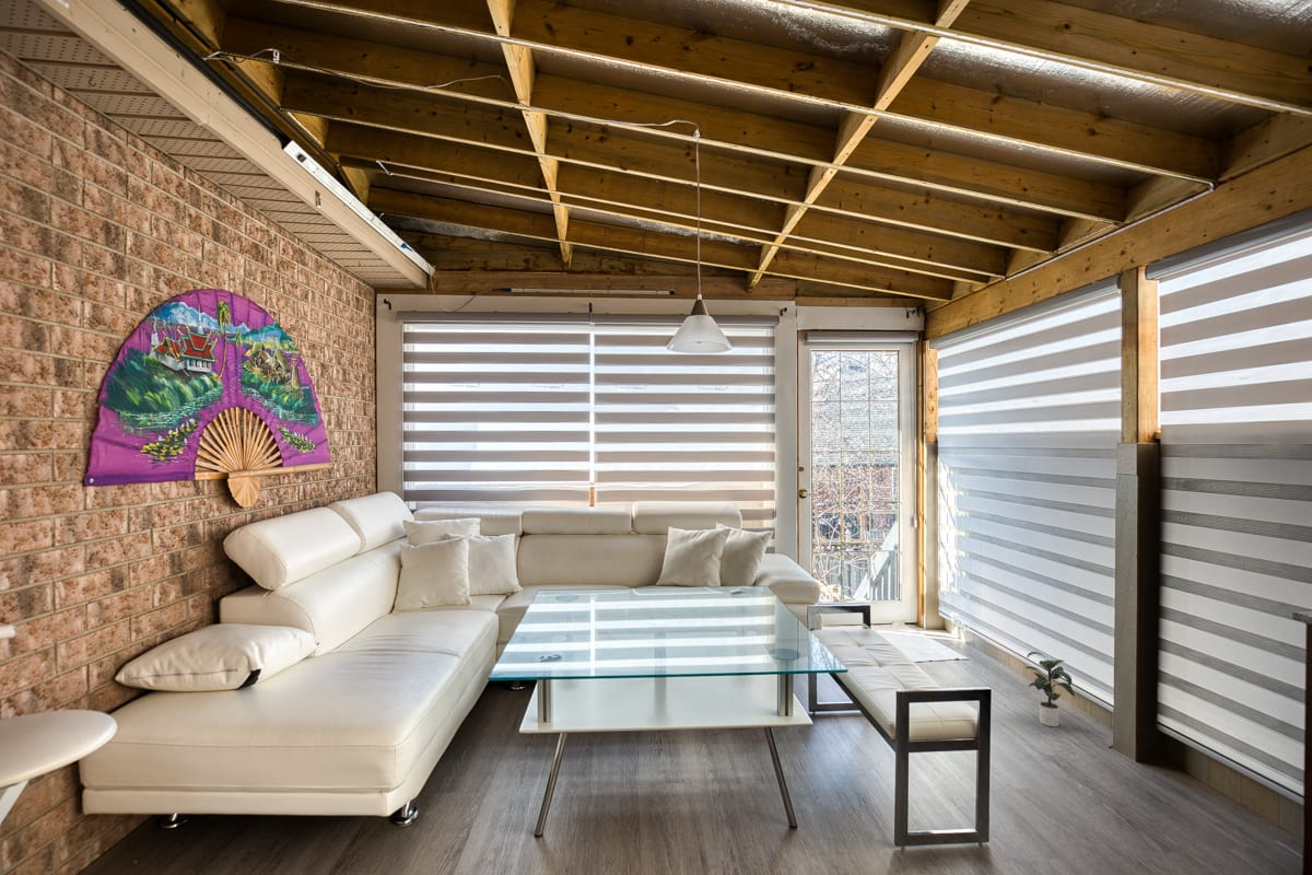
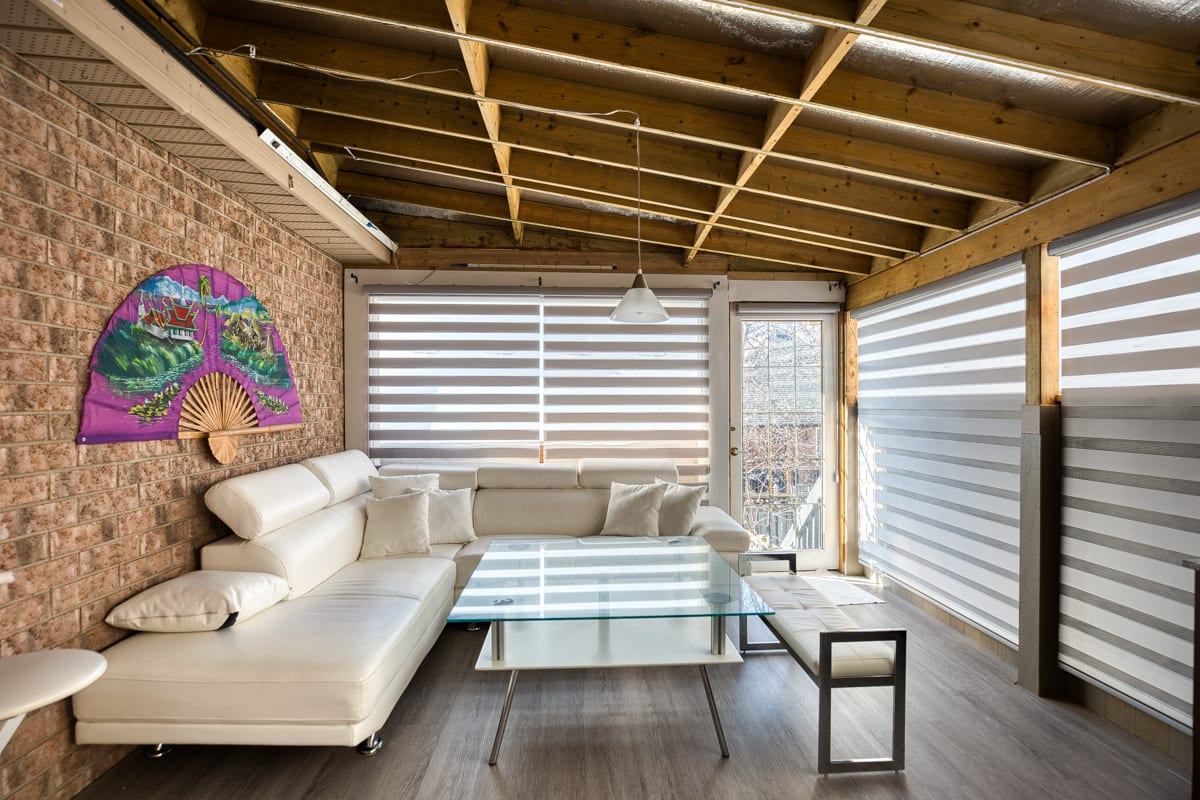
- potted plant (1052, 690)
